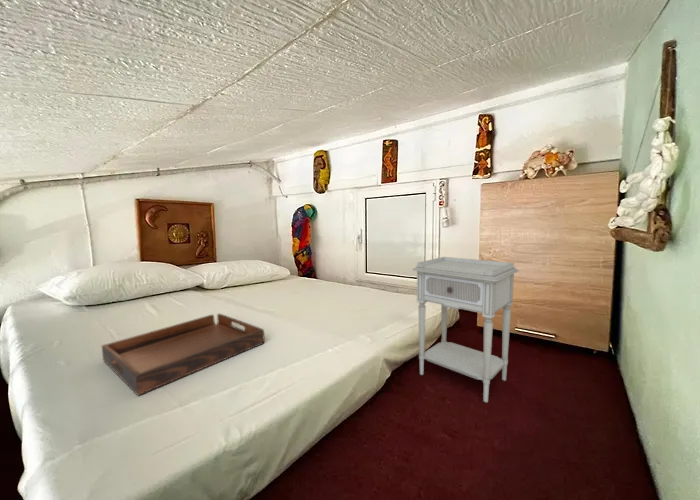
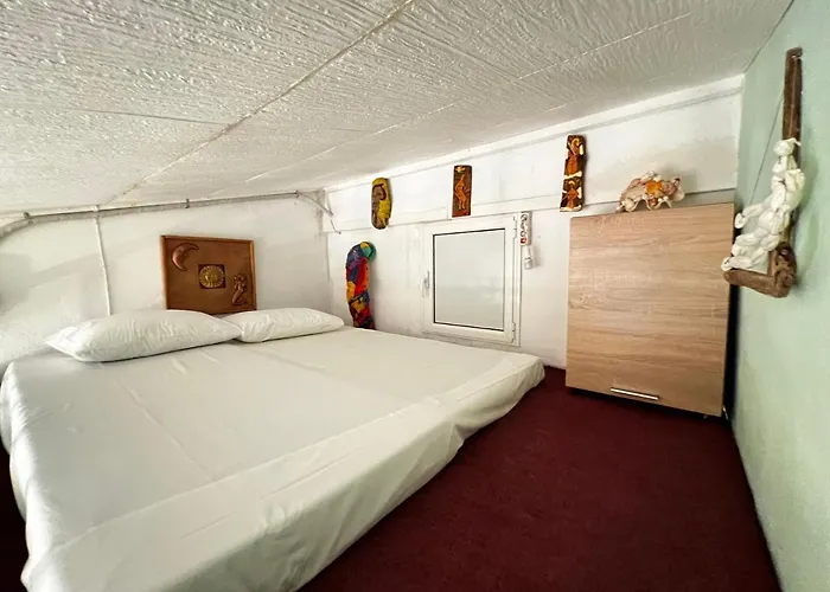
- serving tray (187, 343)
- nightstand (464, 309)
